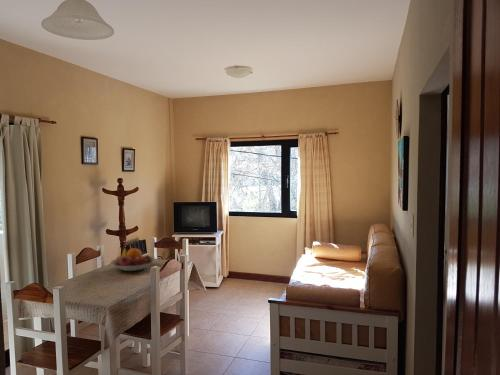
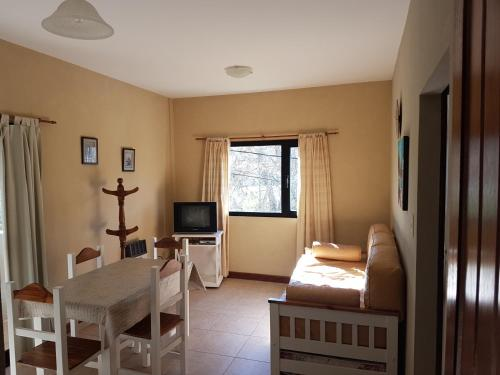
- fruit bowl (133, 259)
